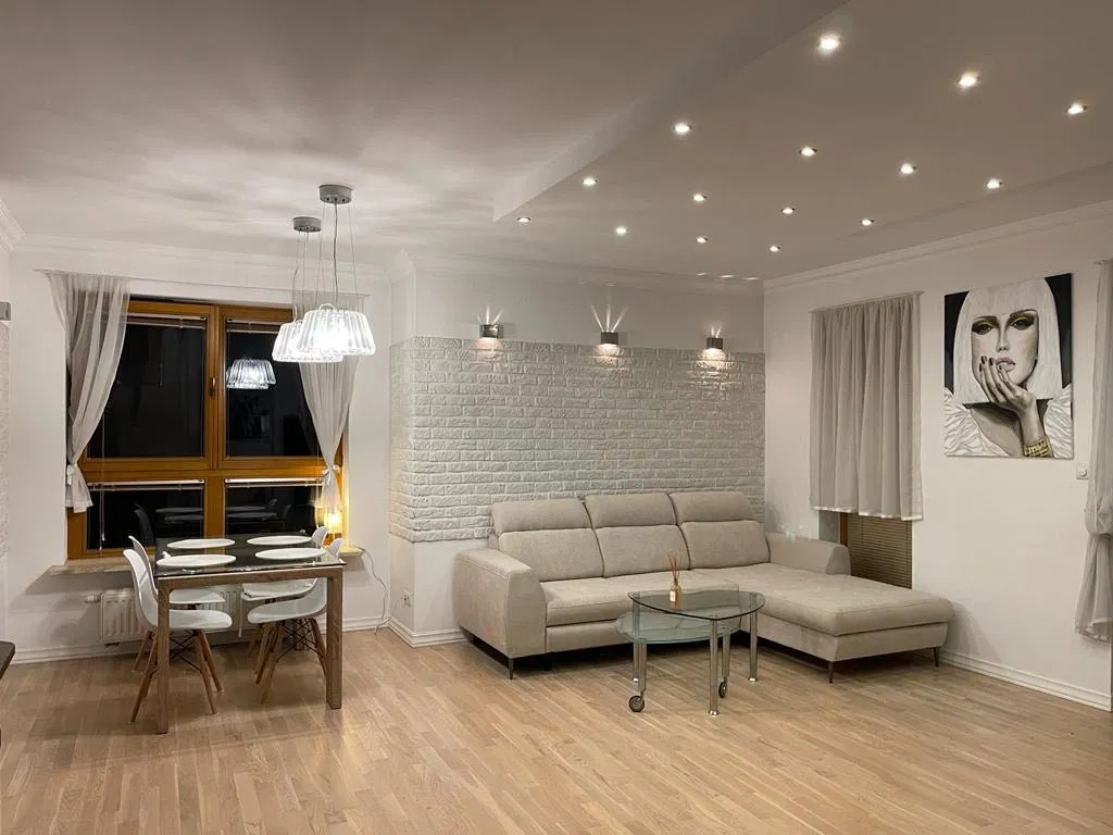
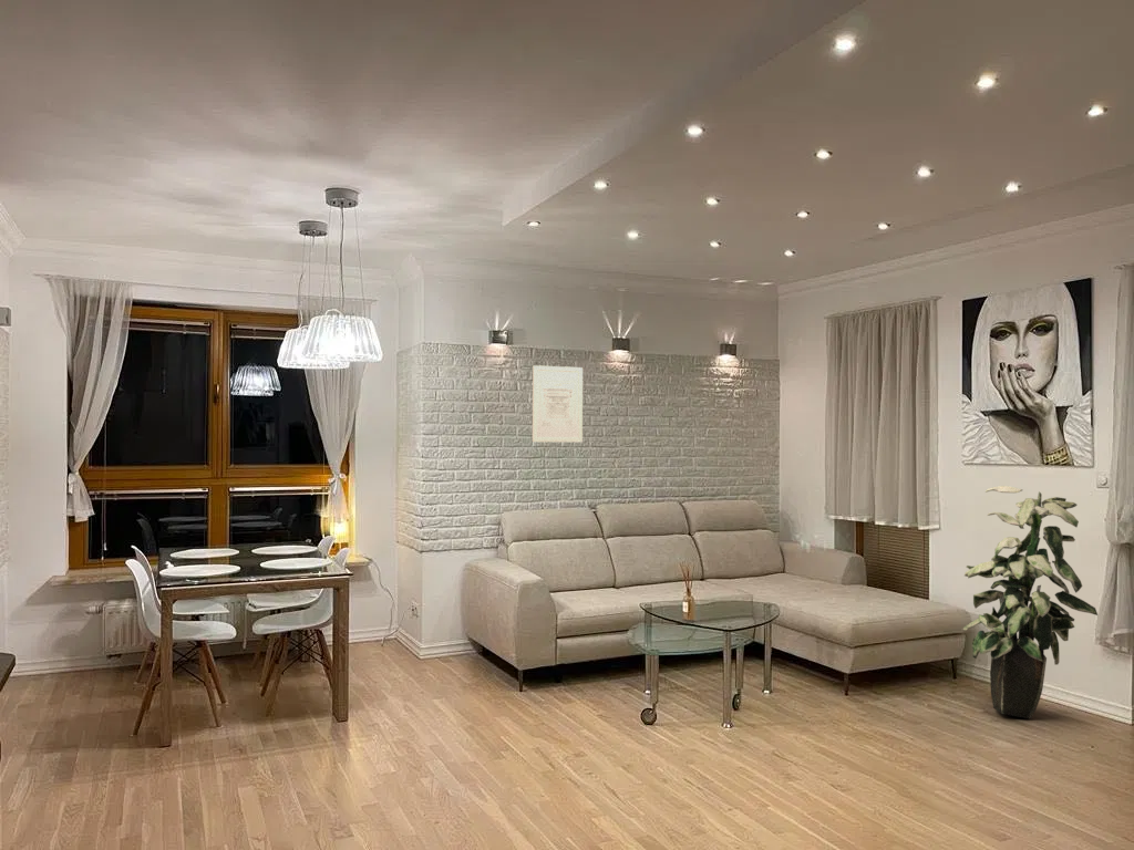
+ indoor plant (1020, 599)
+ wall art (557, 404)
